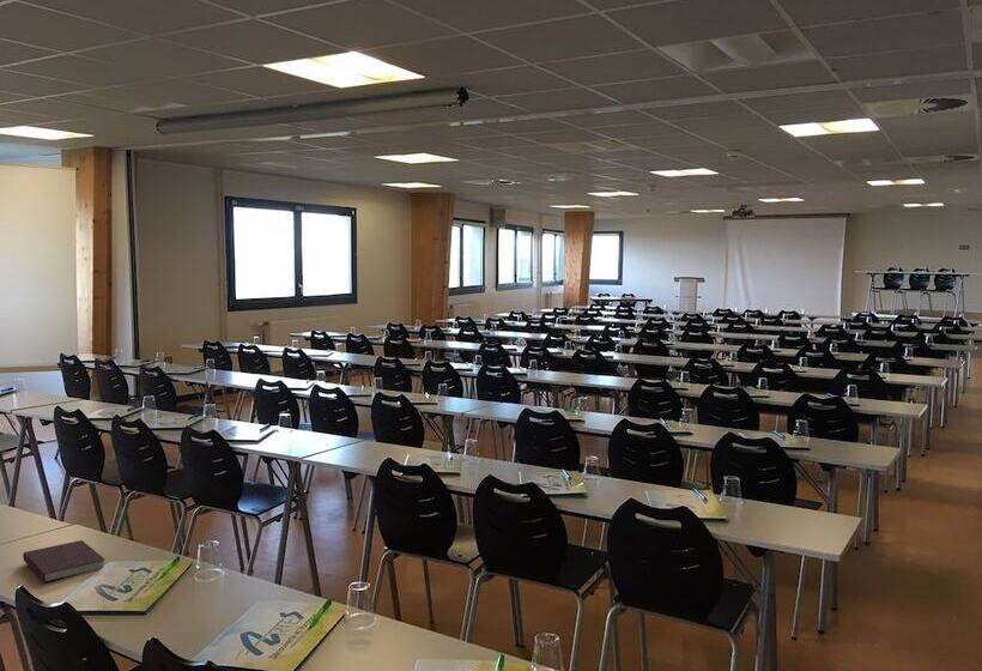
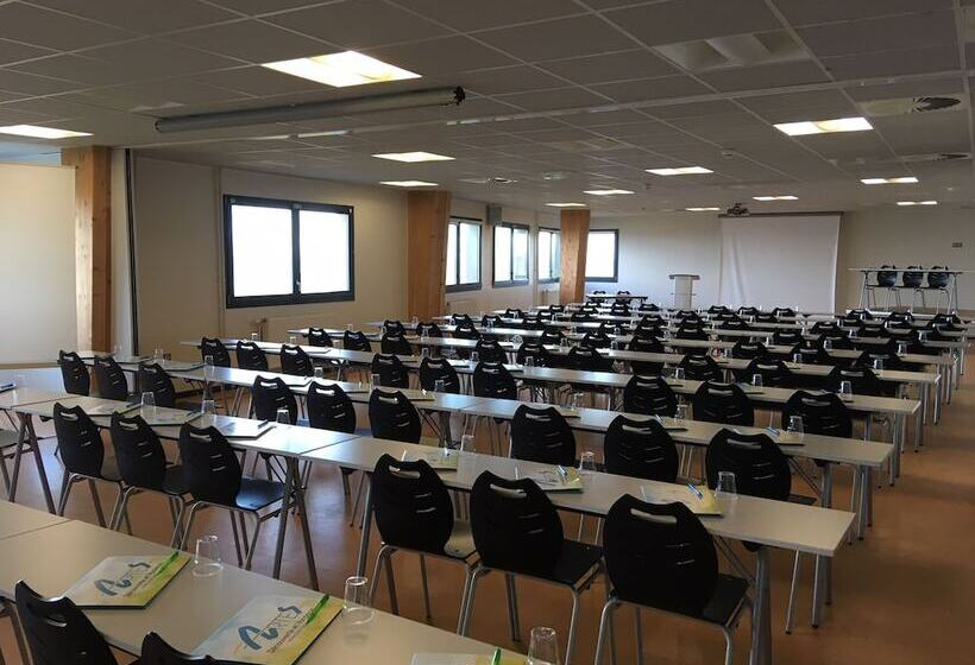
- notebook (63, 560)
